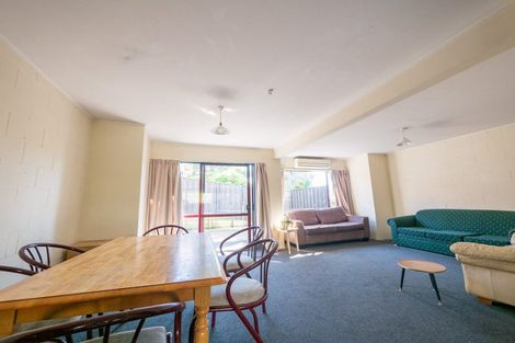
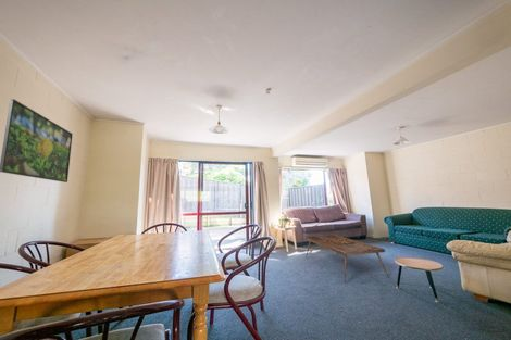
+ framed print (43, 148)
+ coffee table (339, 252)
